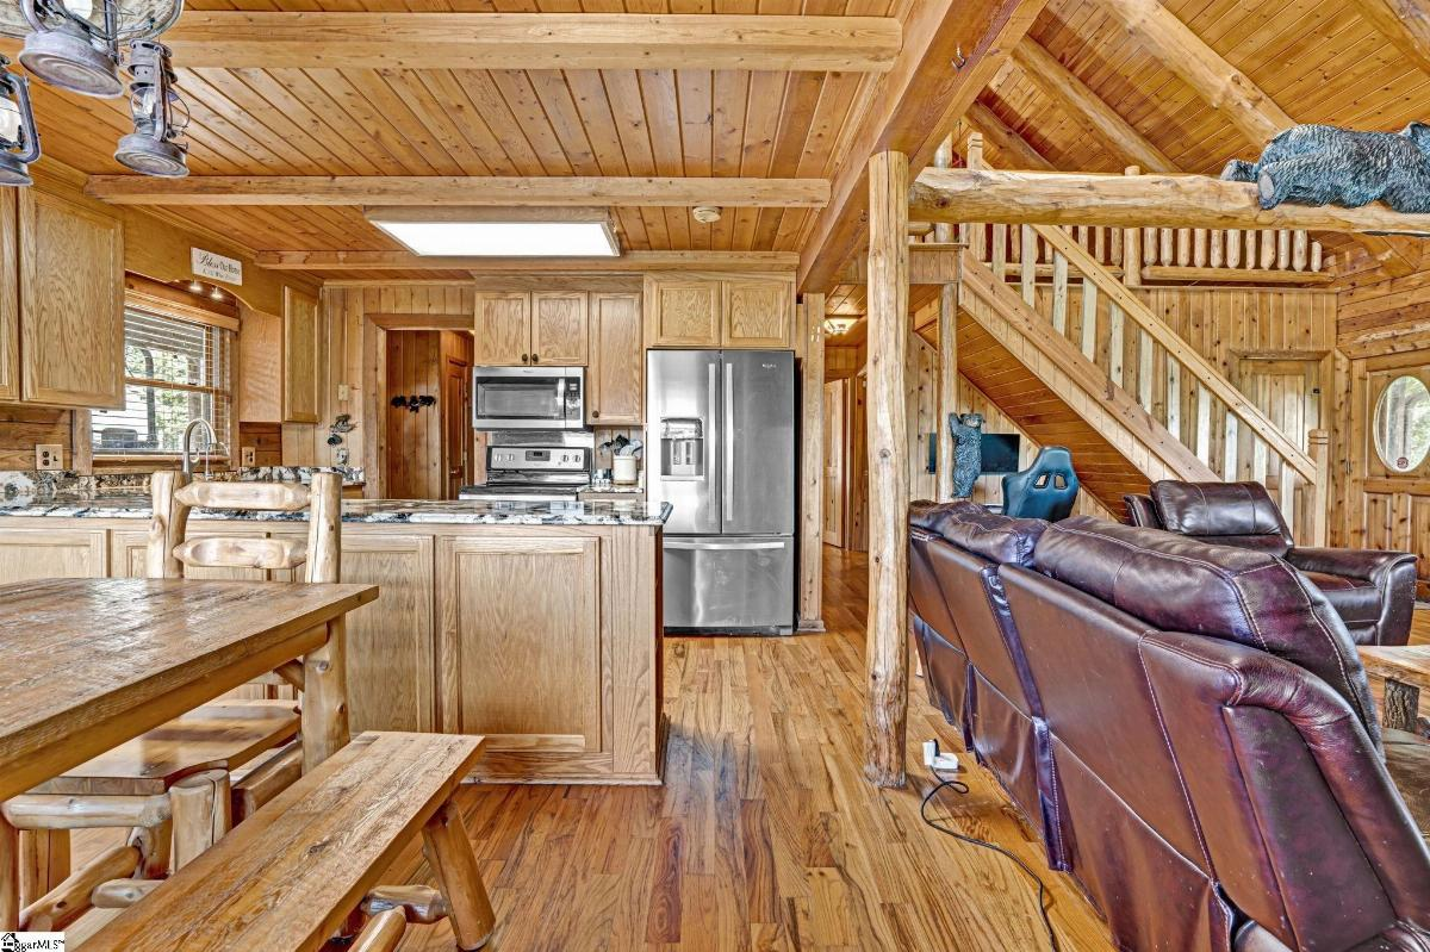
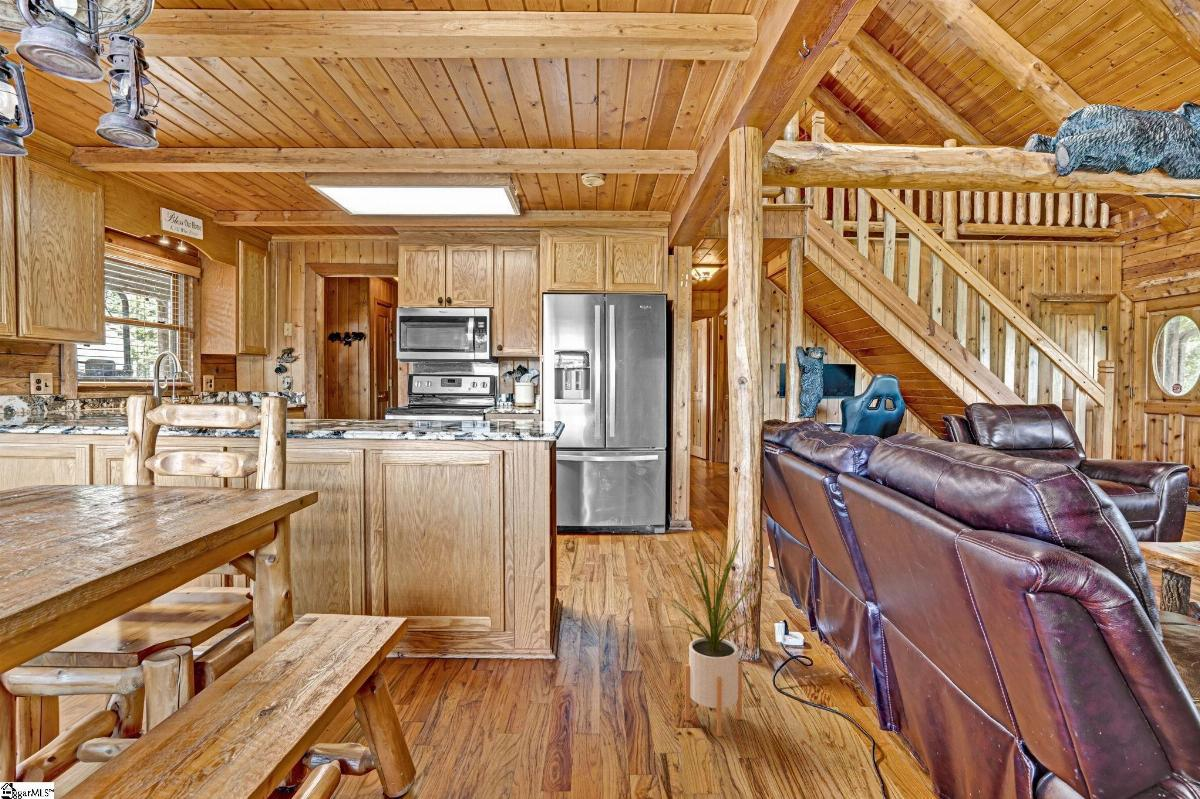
+ house plant (710, 624)
